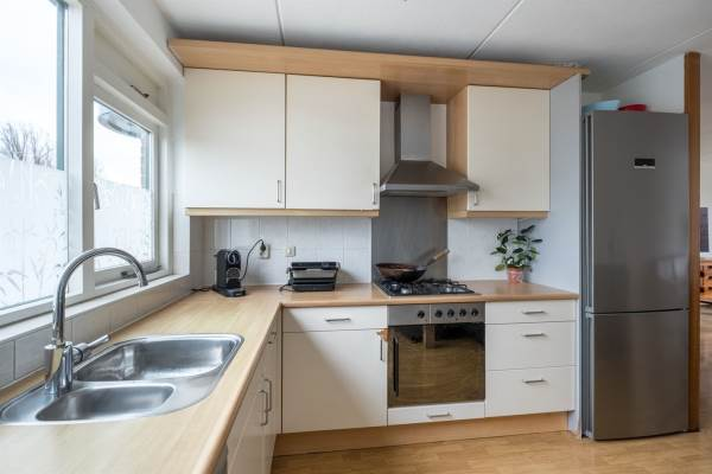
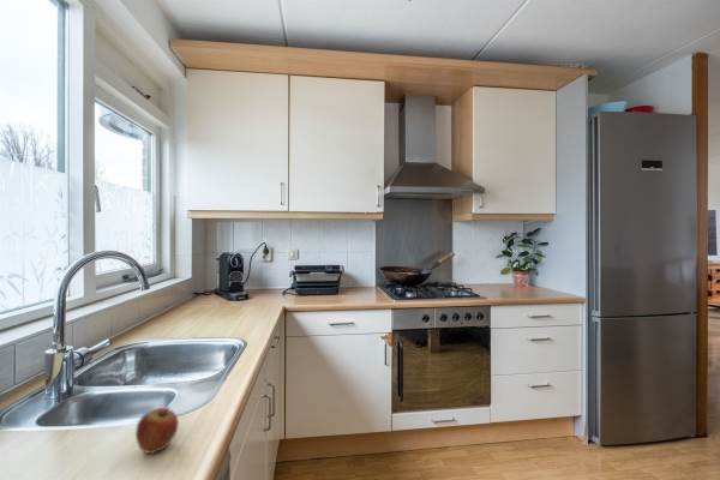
+ fruit (157, 427)
